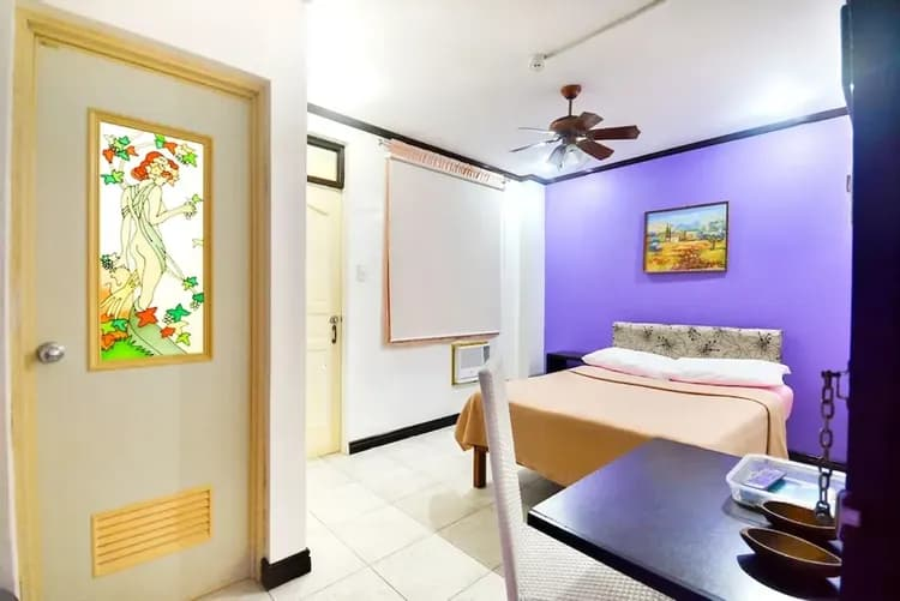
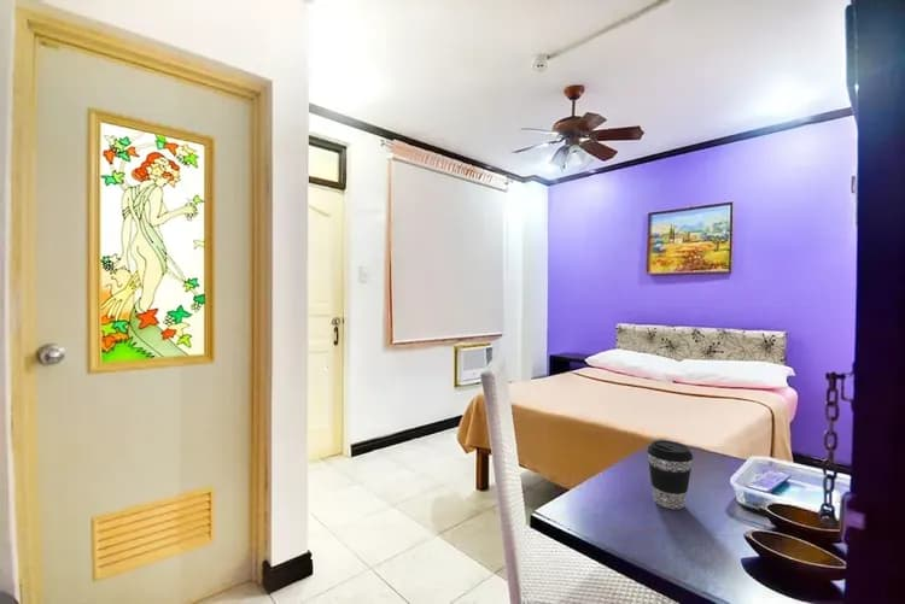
+ coffee cup (668, 474)
